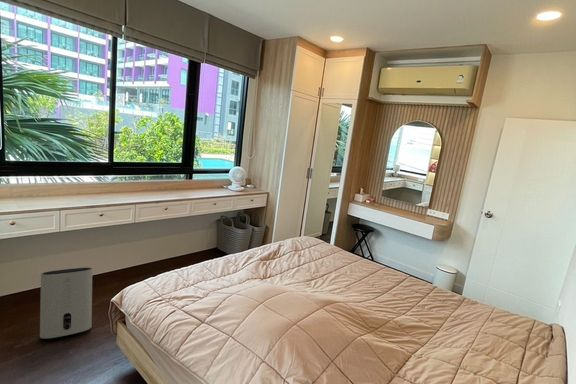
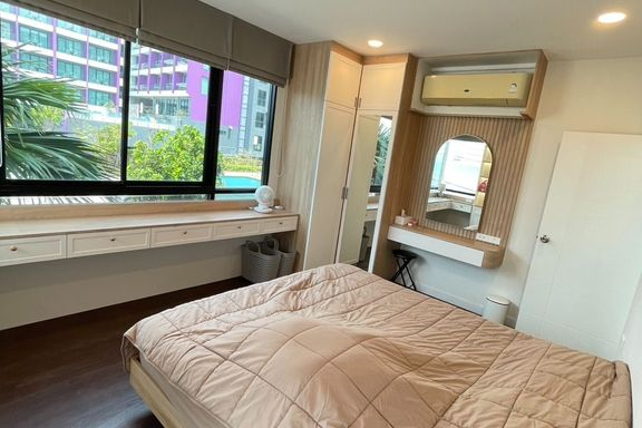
- air purifier (67, 301)
